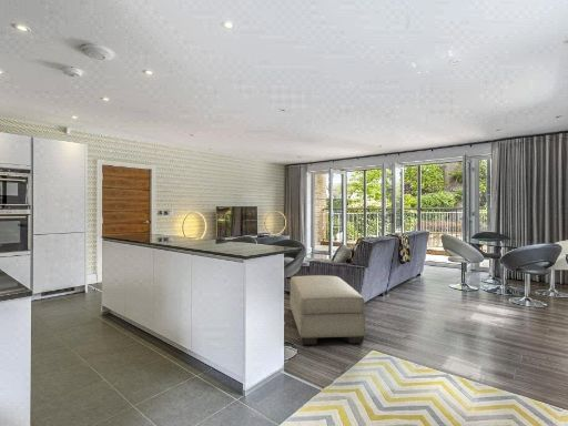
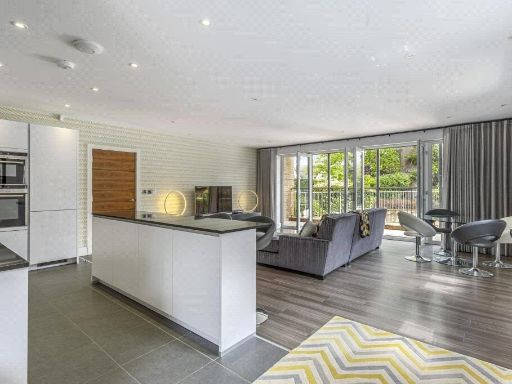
- ottoman (322, 303)
